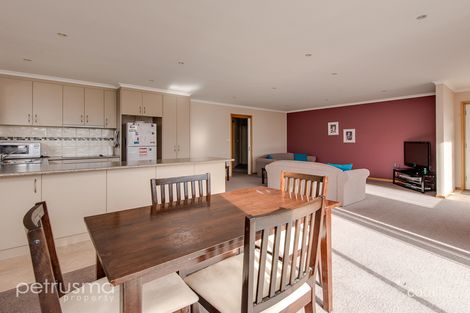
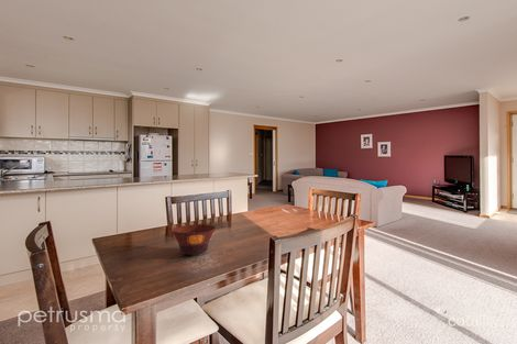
+ bowl (194, 241)
